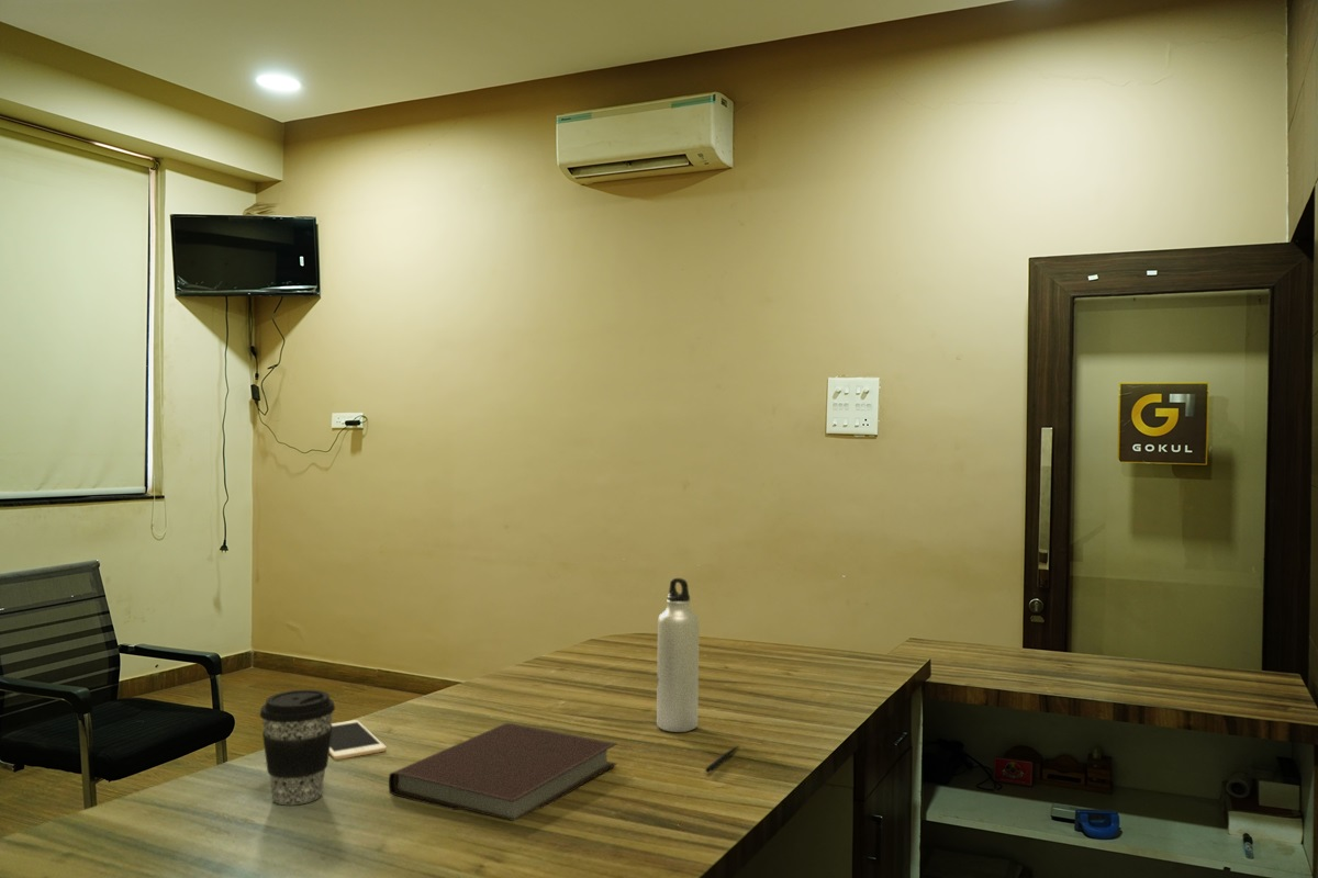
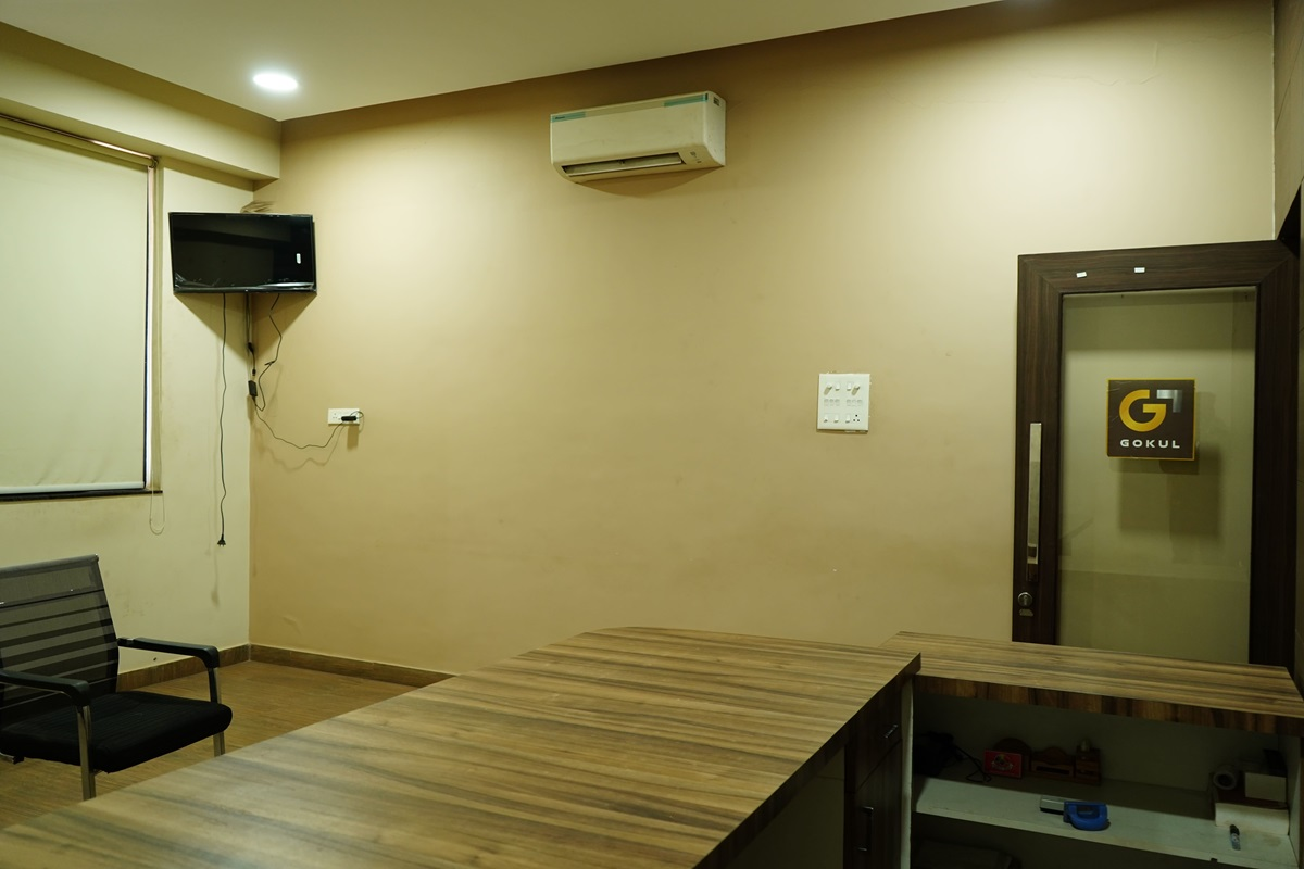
- pen (724, 756)
- notebook (507, 767)
- cell phone (346, 739)
- water bottle (678, 652)
- coffee cup (297, 746)
